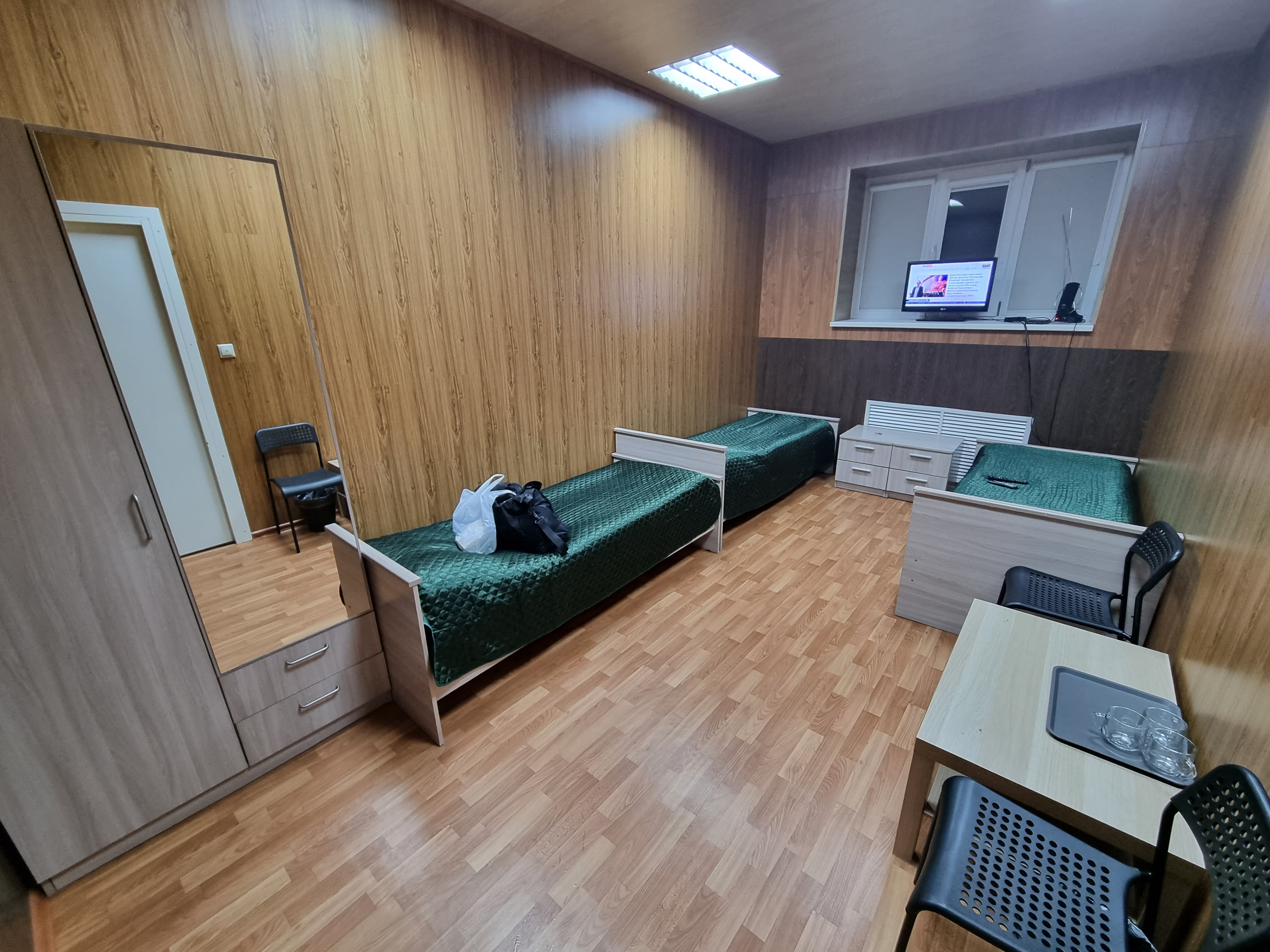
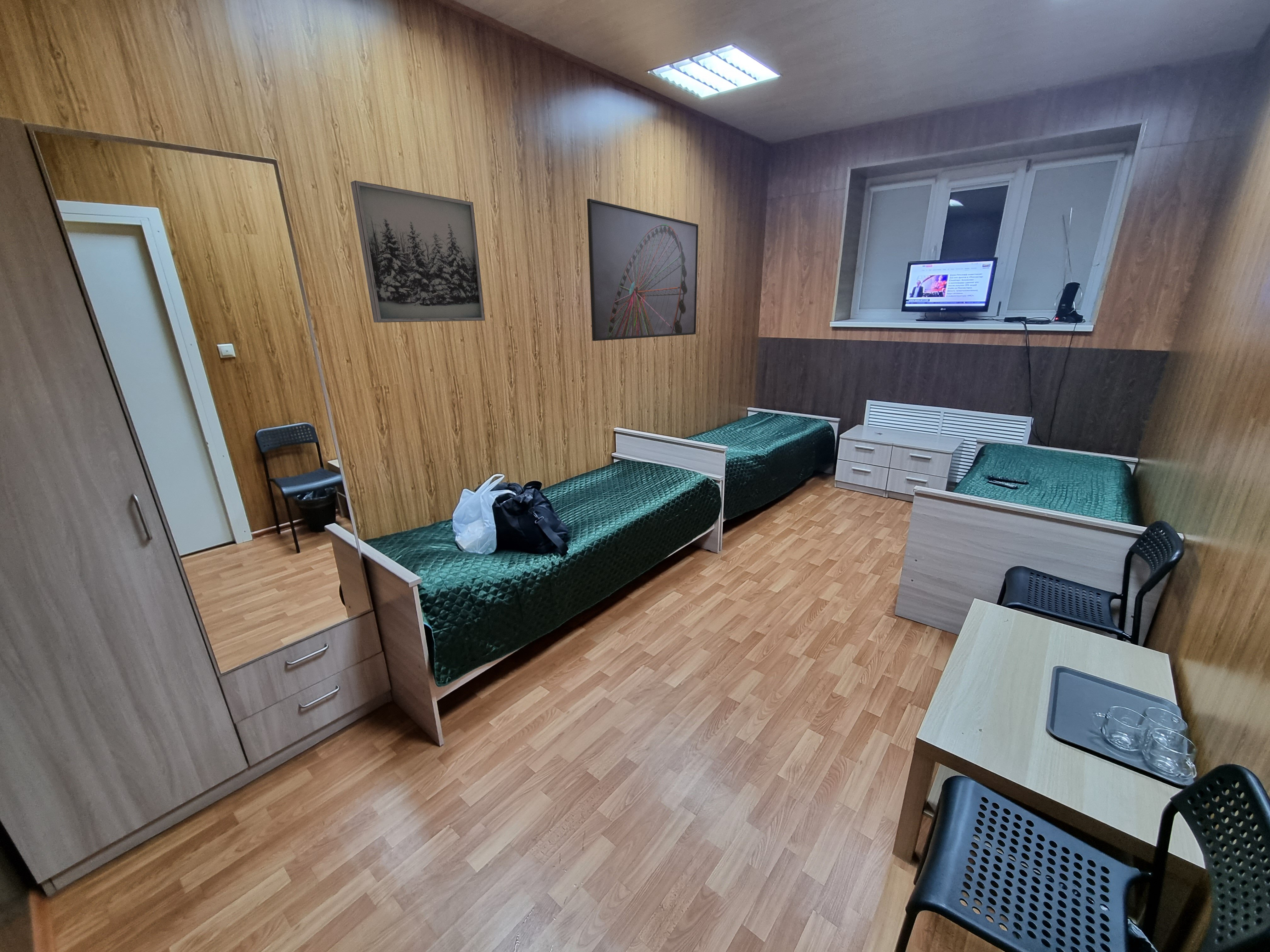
+ wall art (426, 259)
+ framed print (650, 277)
